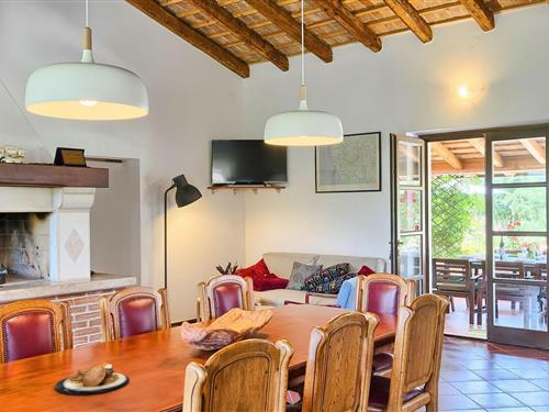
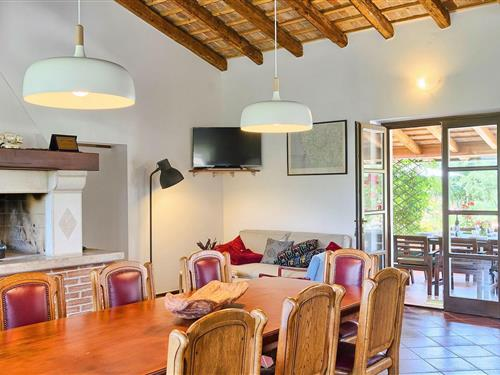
- plate (92, 372)
